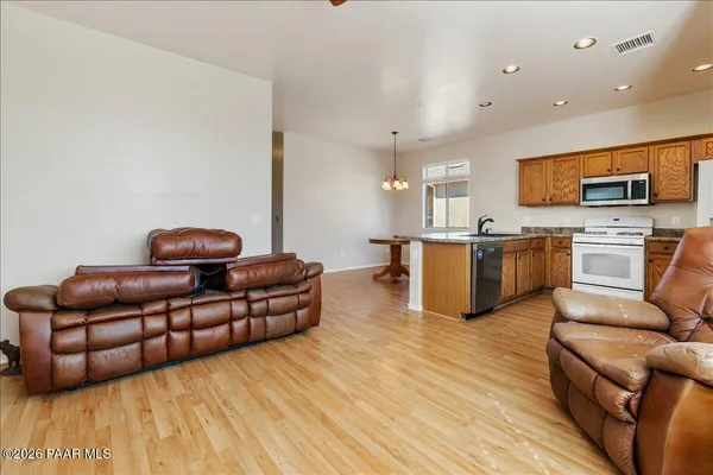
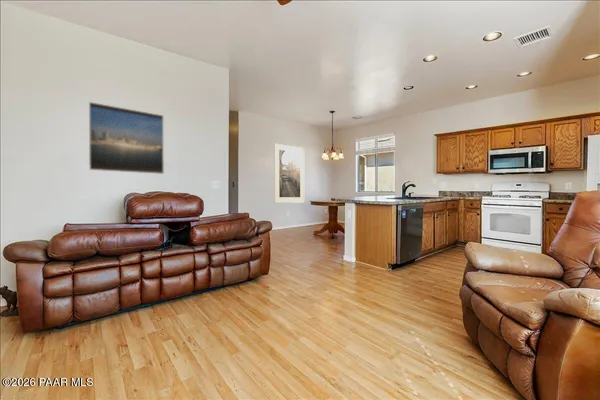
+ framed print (129, 140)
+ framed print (289, 174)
